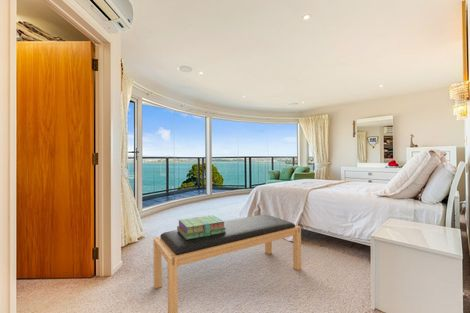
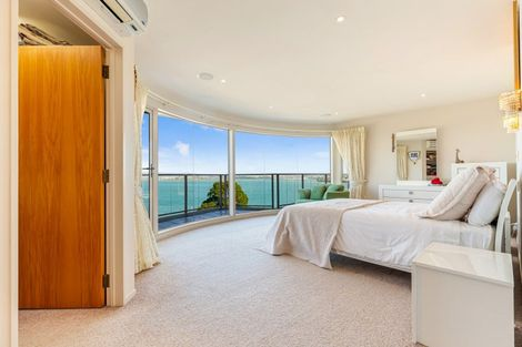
- bench (232, 251)
- stack of books (201, 225)
